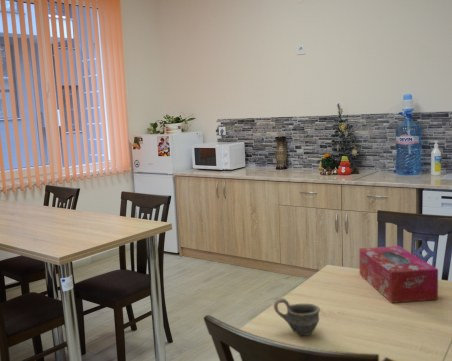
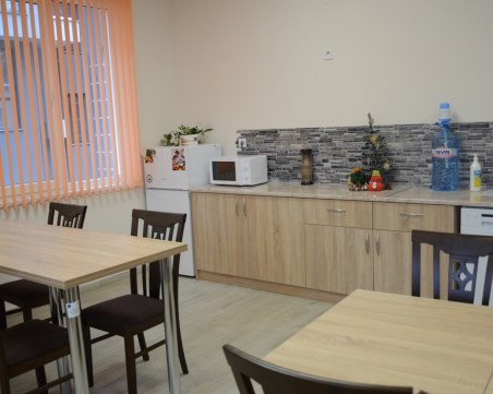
- tissue box (395, 272)
- cup (299, 315)
